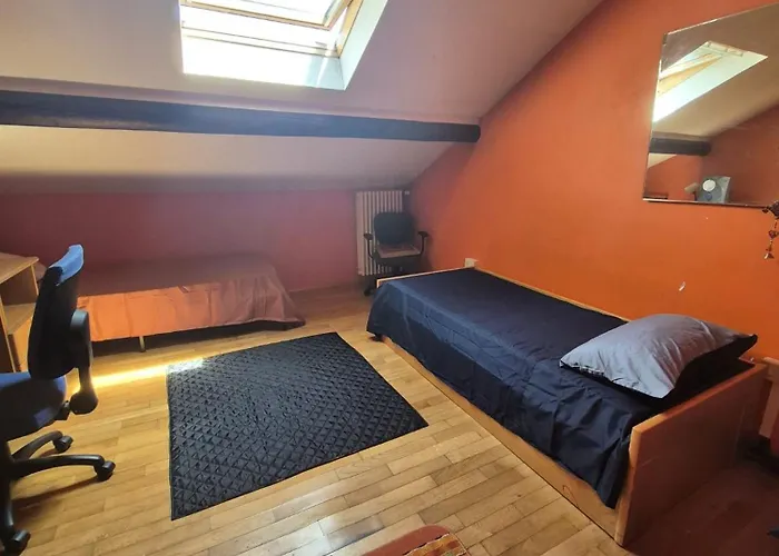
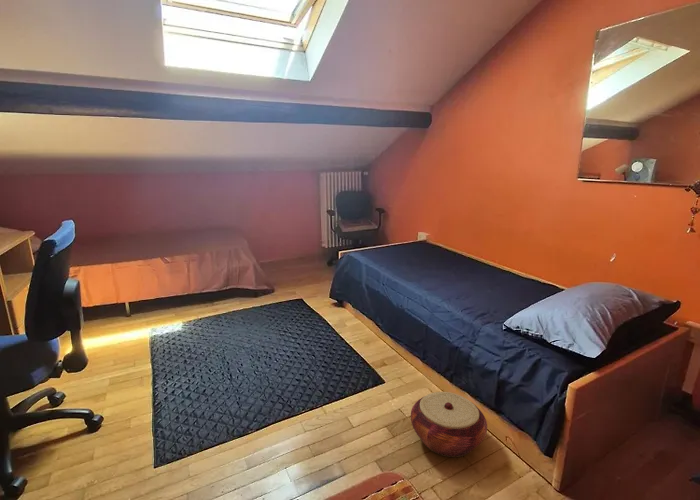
+ woven basket (447, 421)
